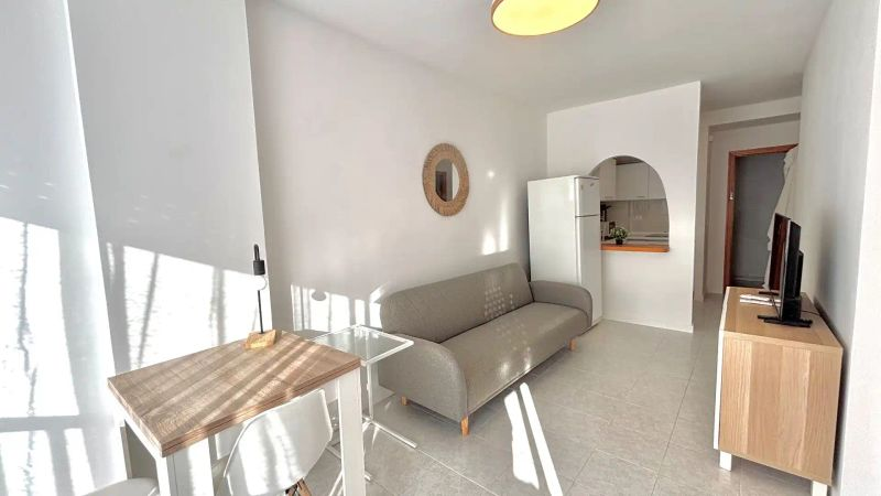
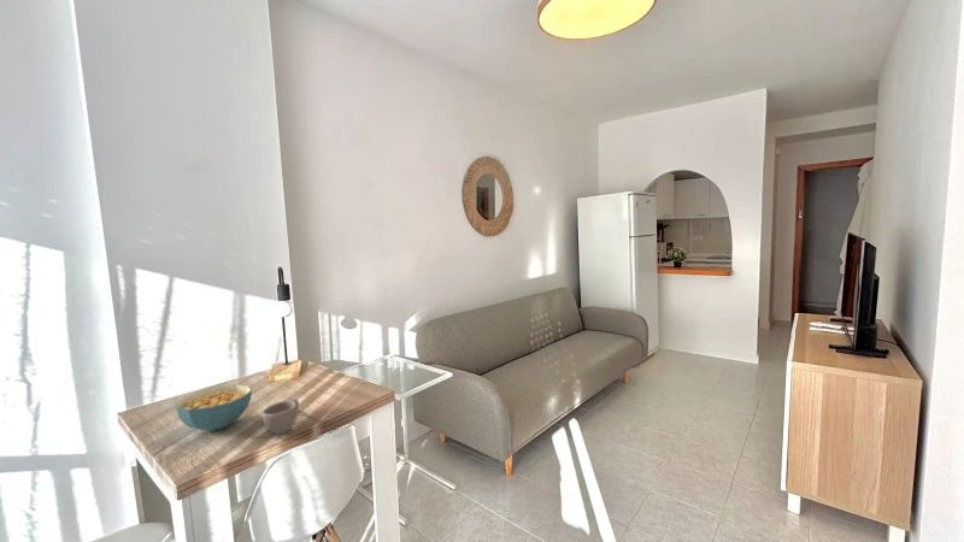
+ cereal bowl (216, 411)
+ cup (283, 417)
